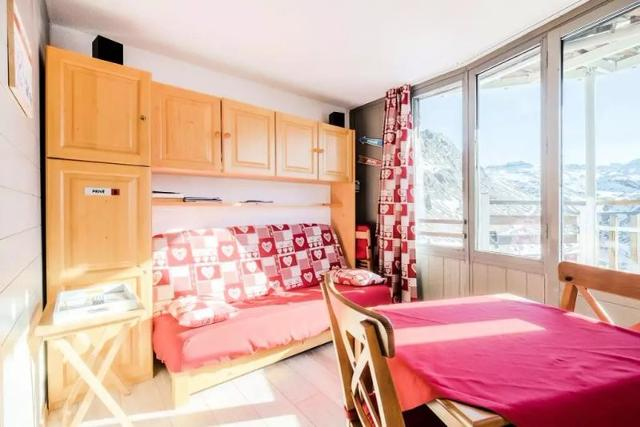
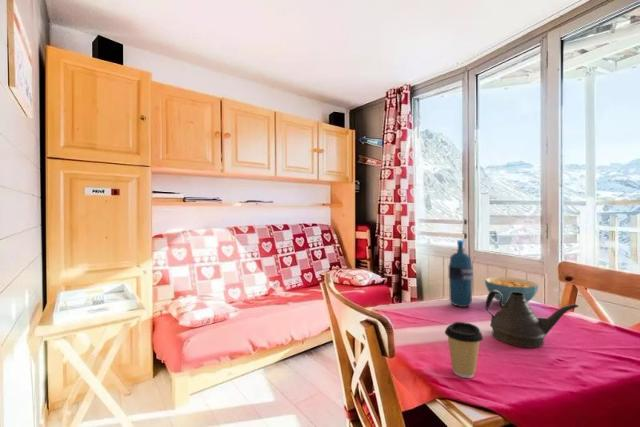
+ cereal bowl (510, 292)
+ coffee cup (463, 349)
+ teapot (528, 318)
+ water bottle (460, 272)
